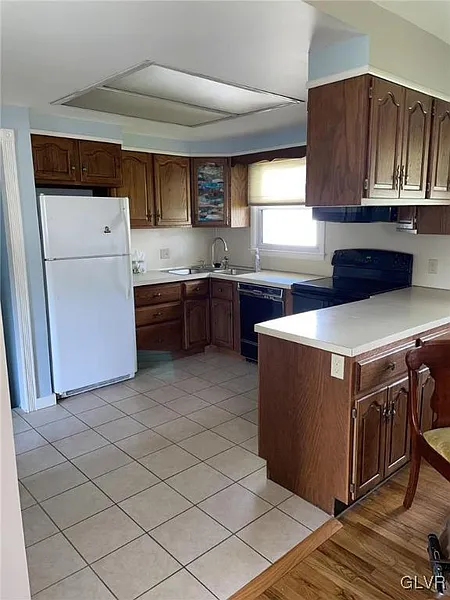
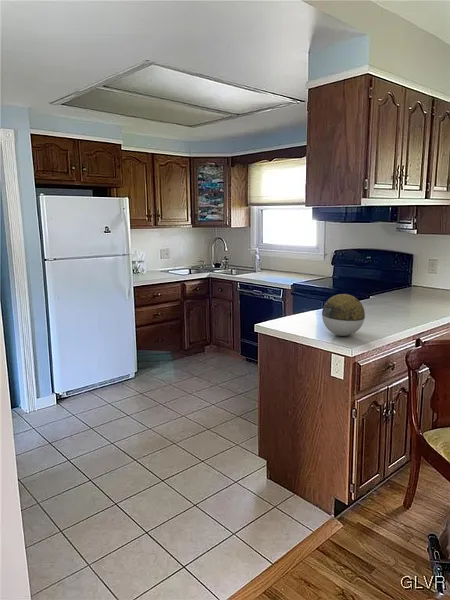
+ decorative ball (343, 314)
